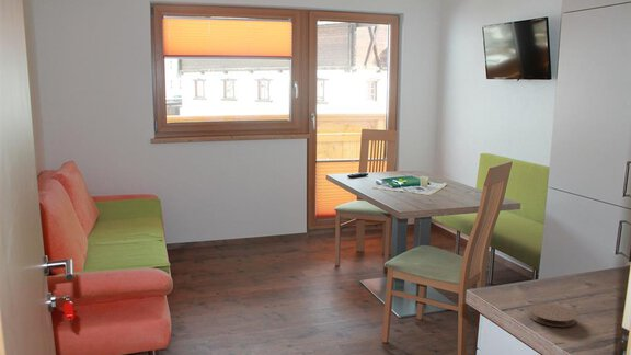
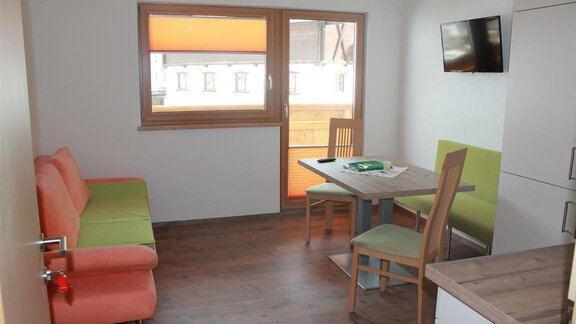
- coaster (551, 314)
